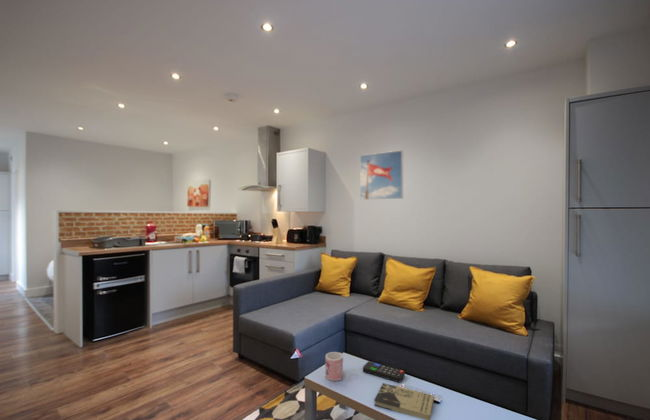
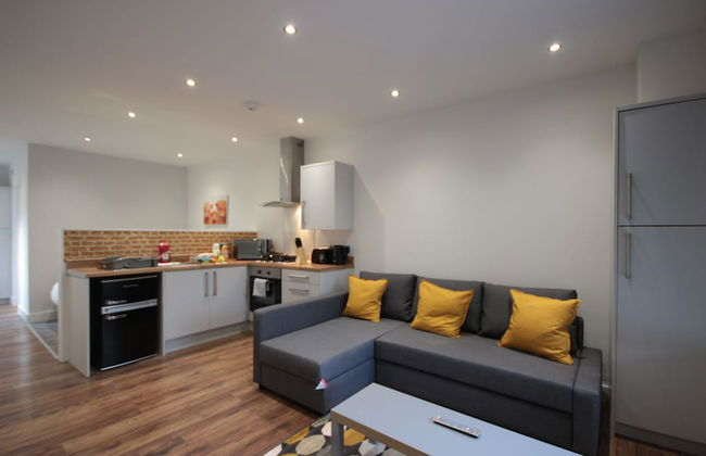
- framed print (380, 176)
- remote control (383, 370)
- book (404, 399)
- mug (335, 364)
